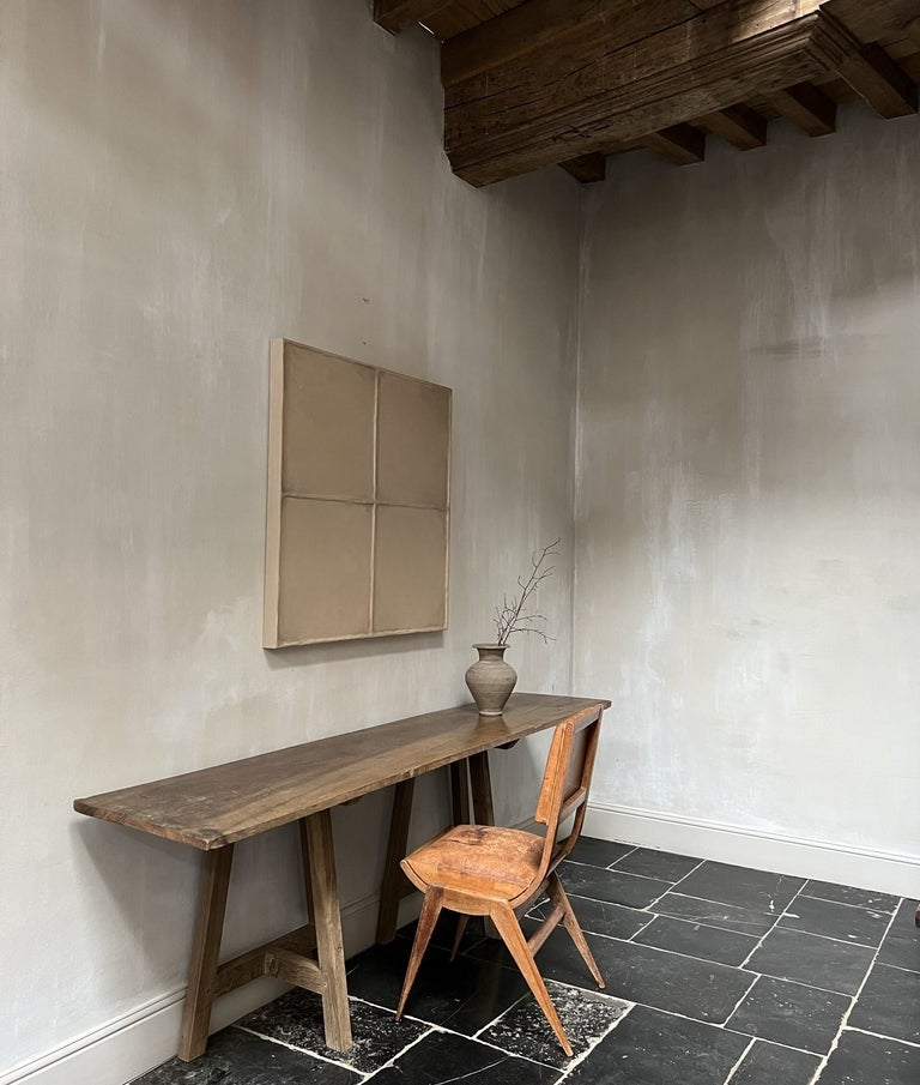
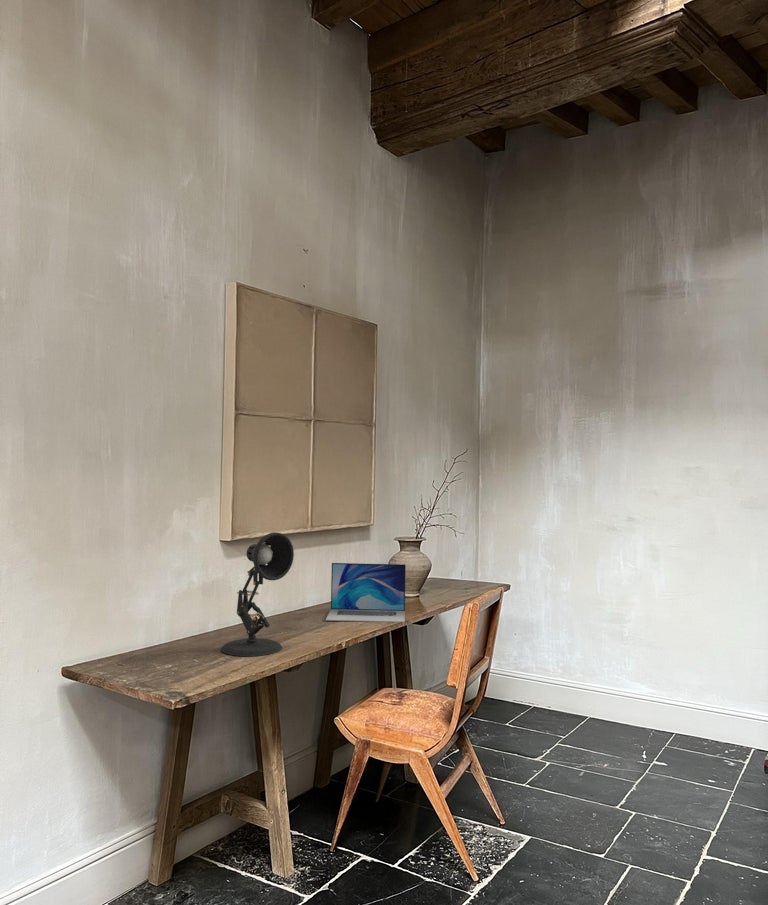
+ desk lamp (254, 589)
+ laptop (366, 591)
